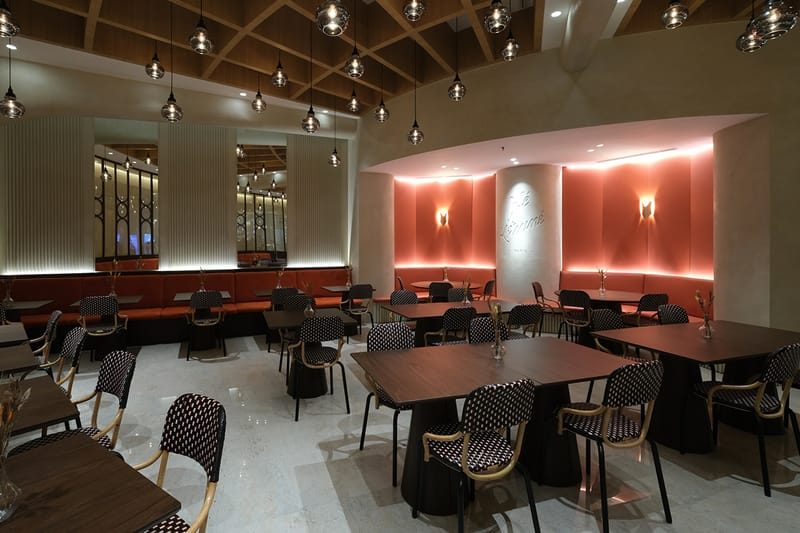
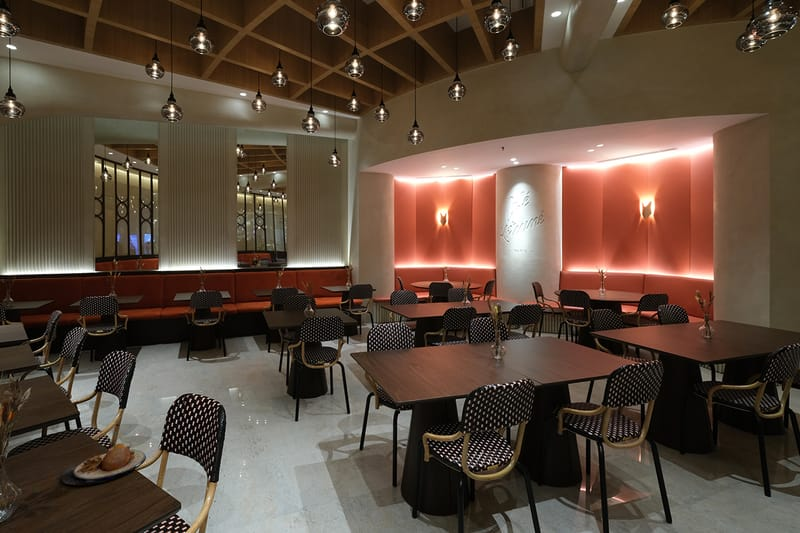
+ plate (105, 457)
